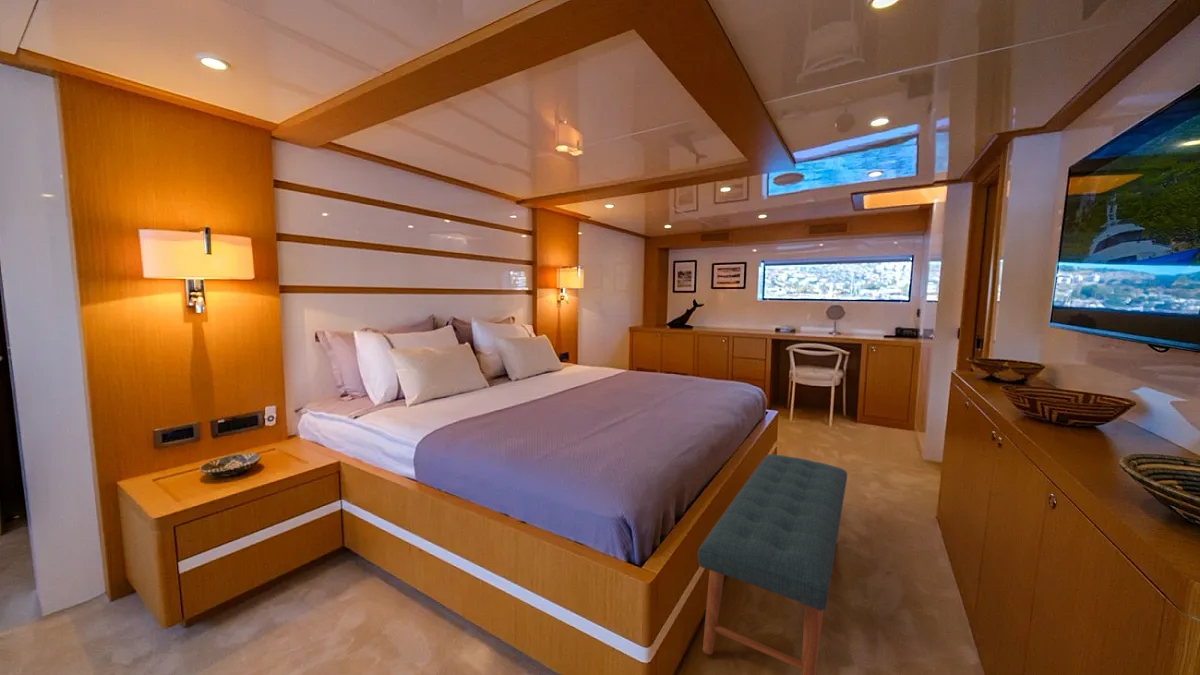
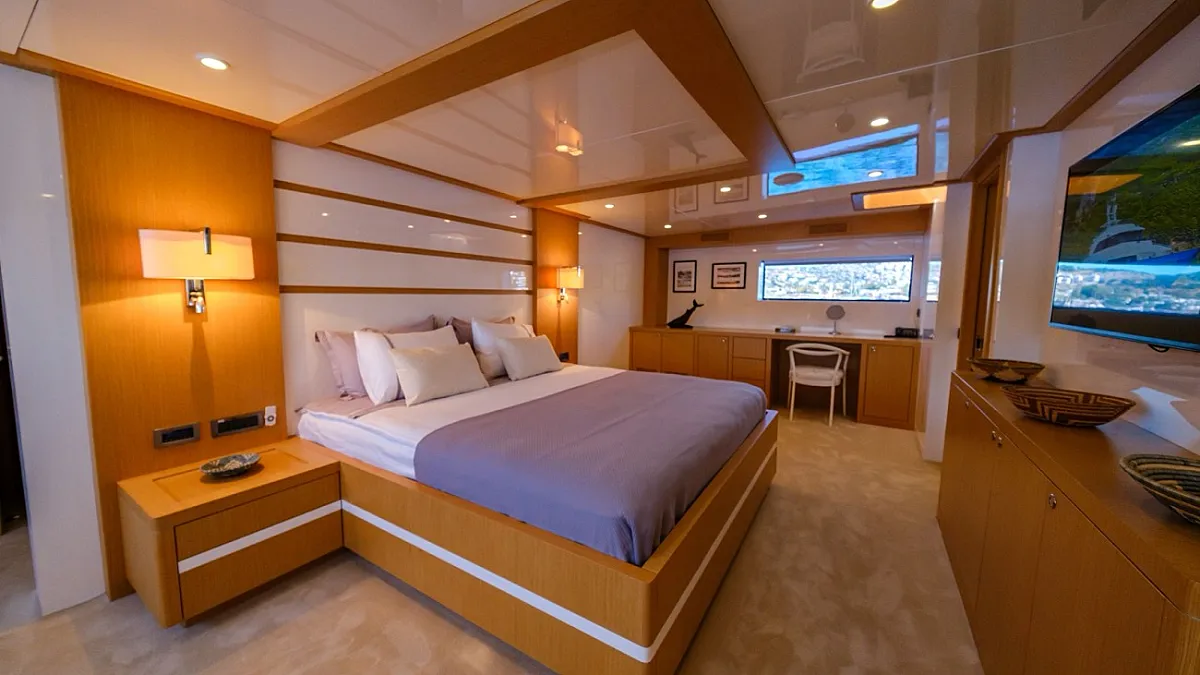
- bench (784, 540)
